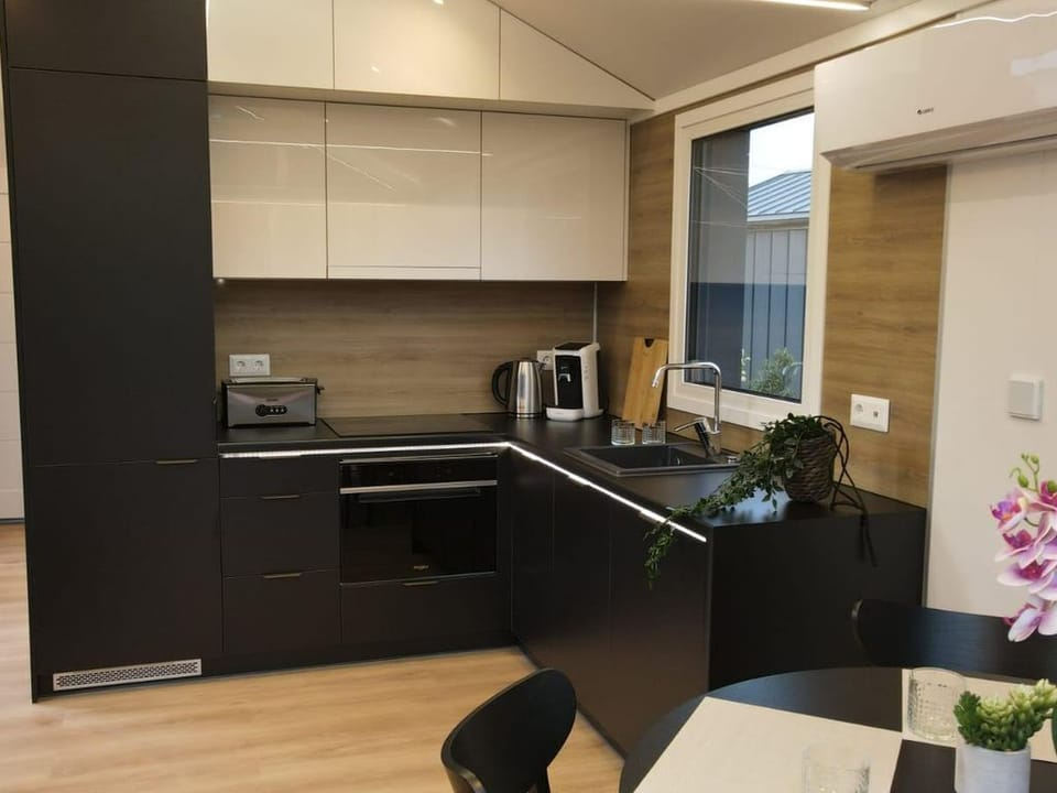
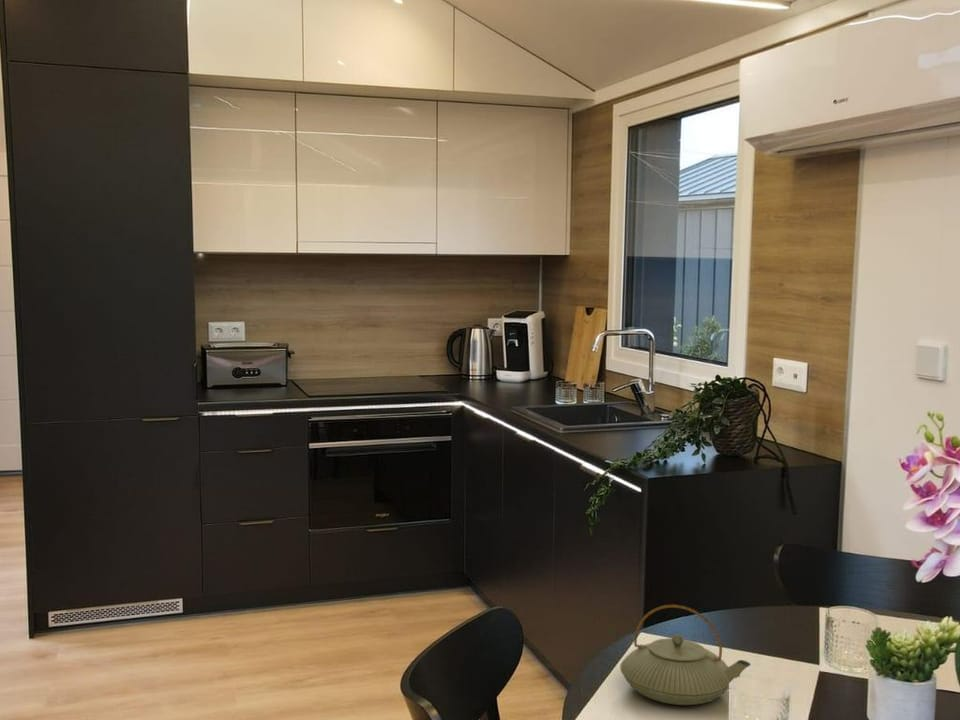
+ teapot (684, 649)
